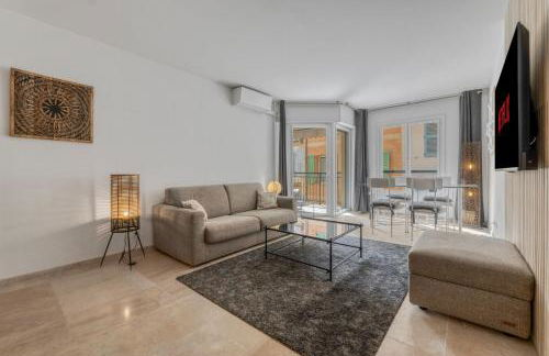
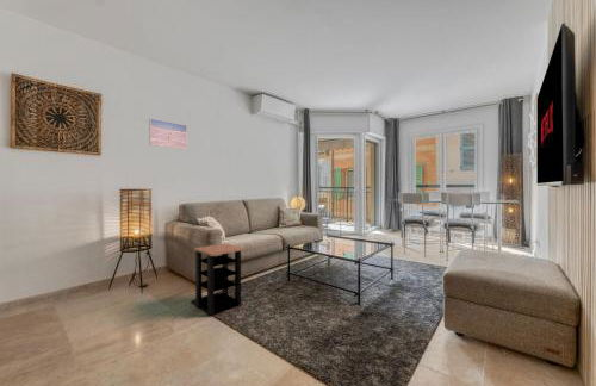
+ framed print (168, 133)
+ side table (218, 276)
